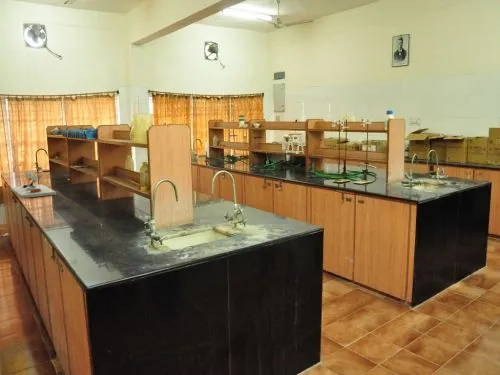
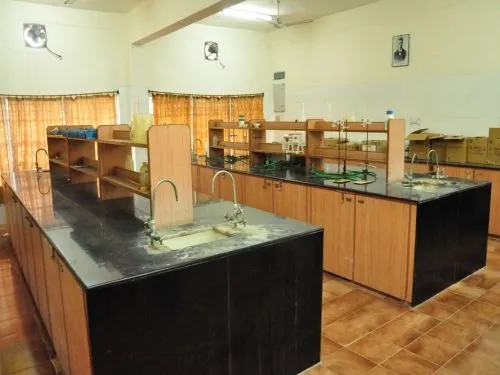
- laboratory equipment (31, 183)
